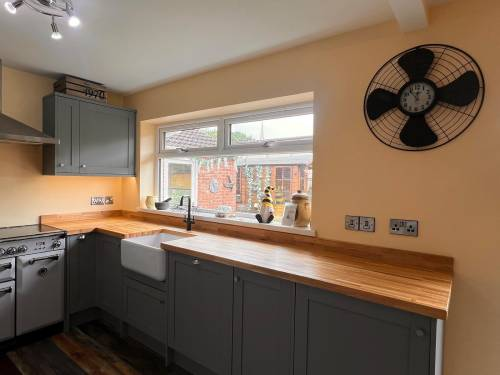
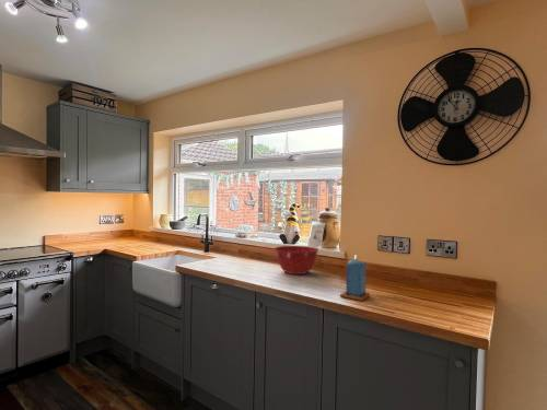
+ candle (354, 276)
+ mixing bowl (295, 260)
